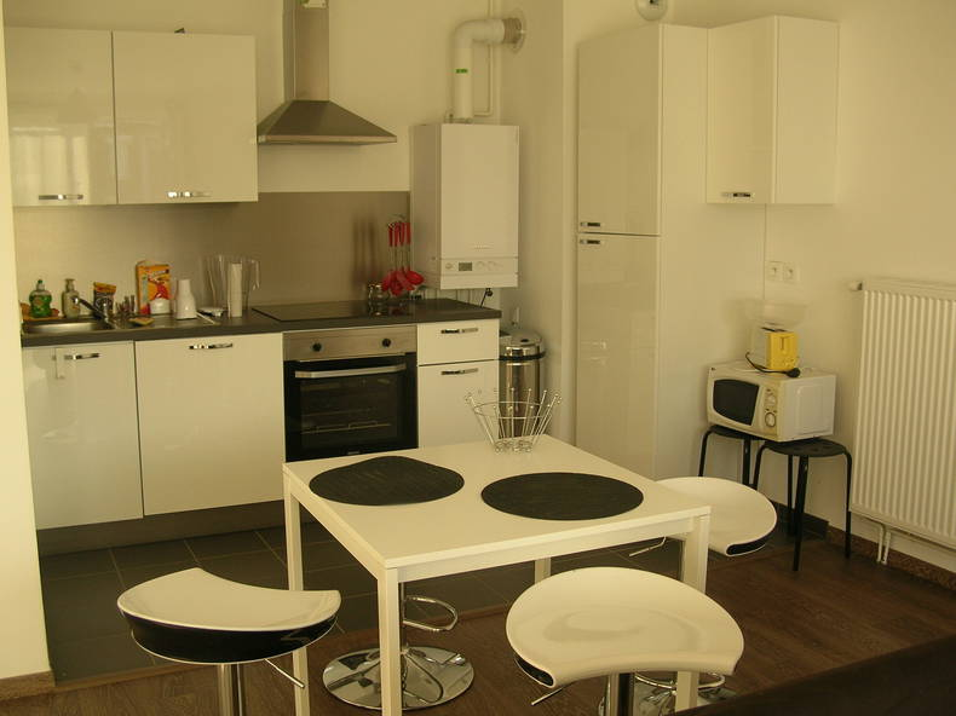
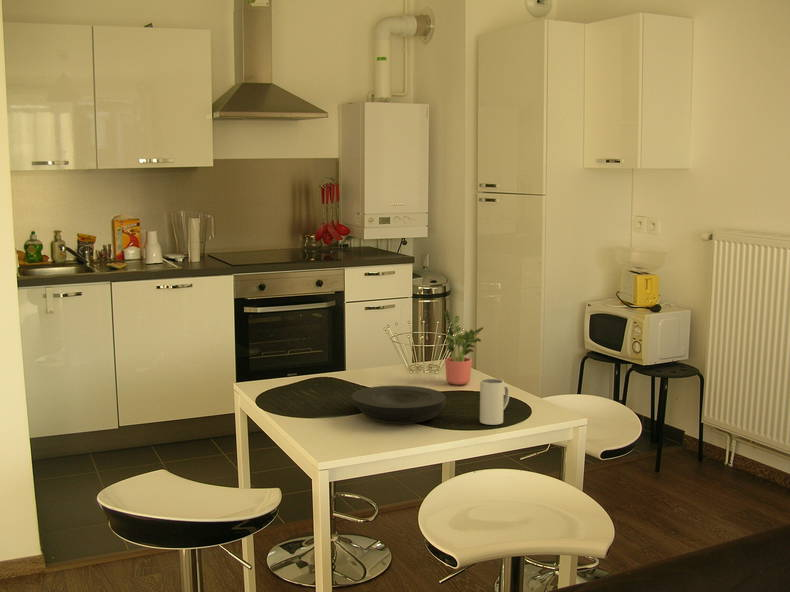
+ plate (398, 406)
+ mug (495, 400)
+ potted plant (469, 346)
